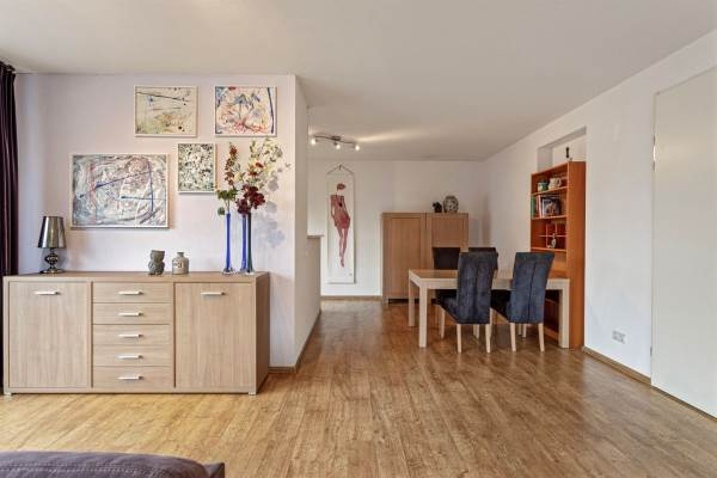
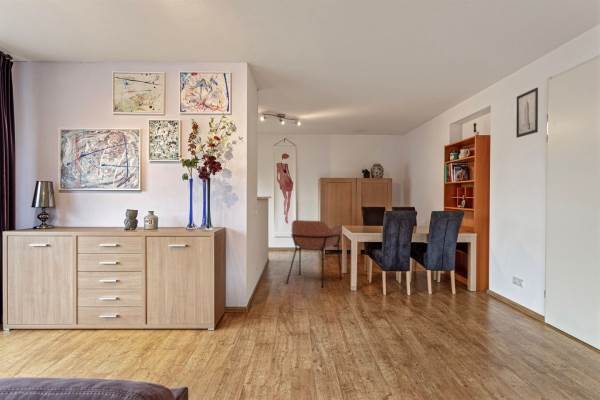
+ armchair (313, 249)
+ wall art (526, 113)
